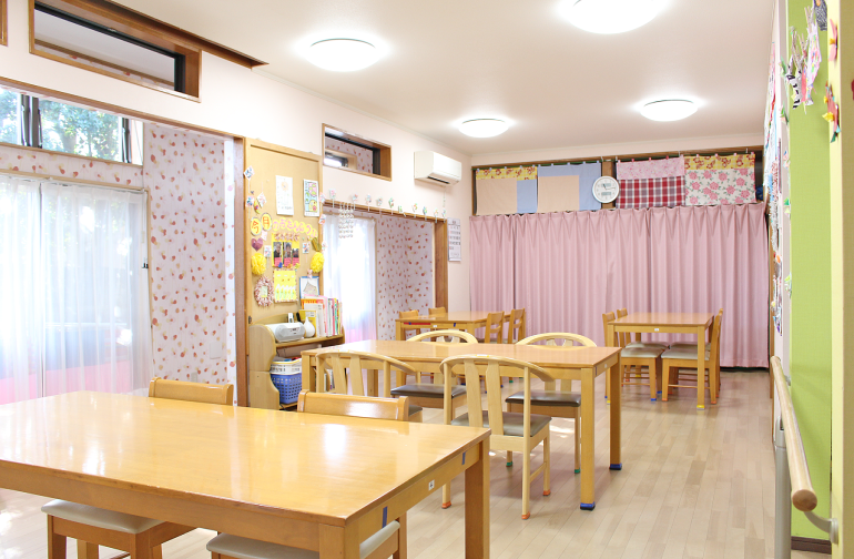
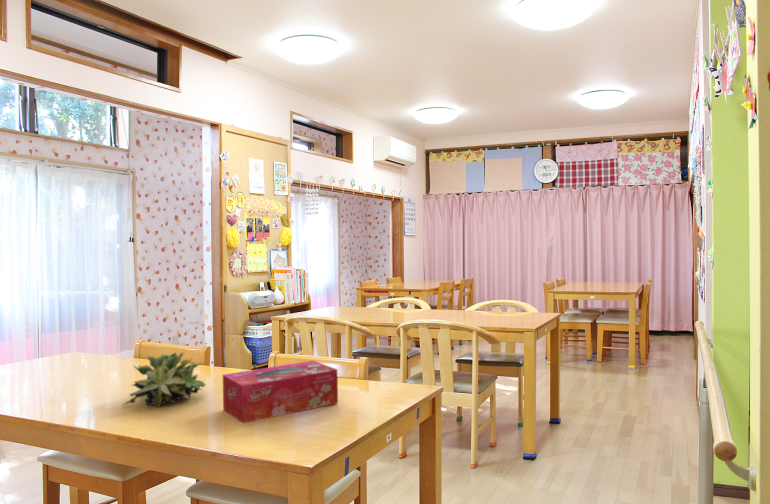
+ succulent plant (166, 375)
+ tissue box (281, 389)
